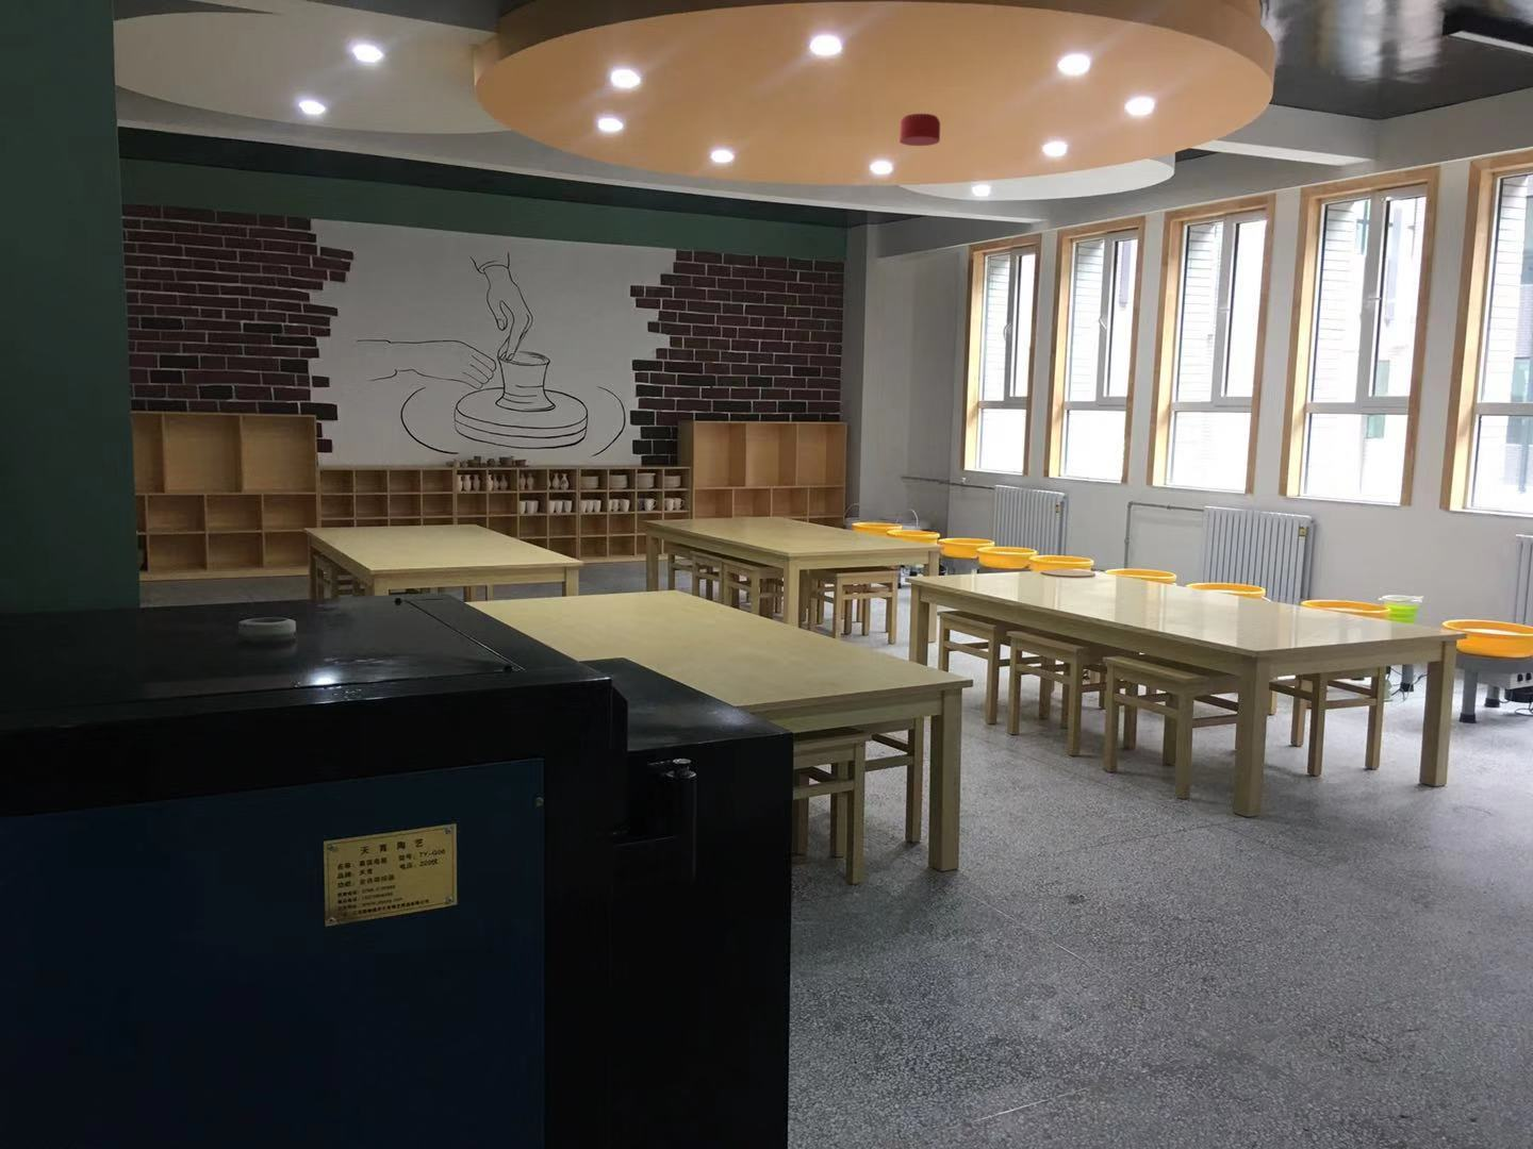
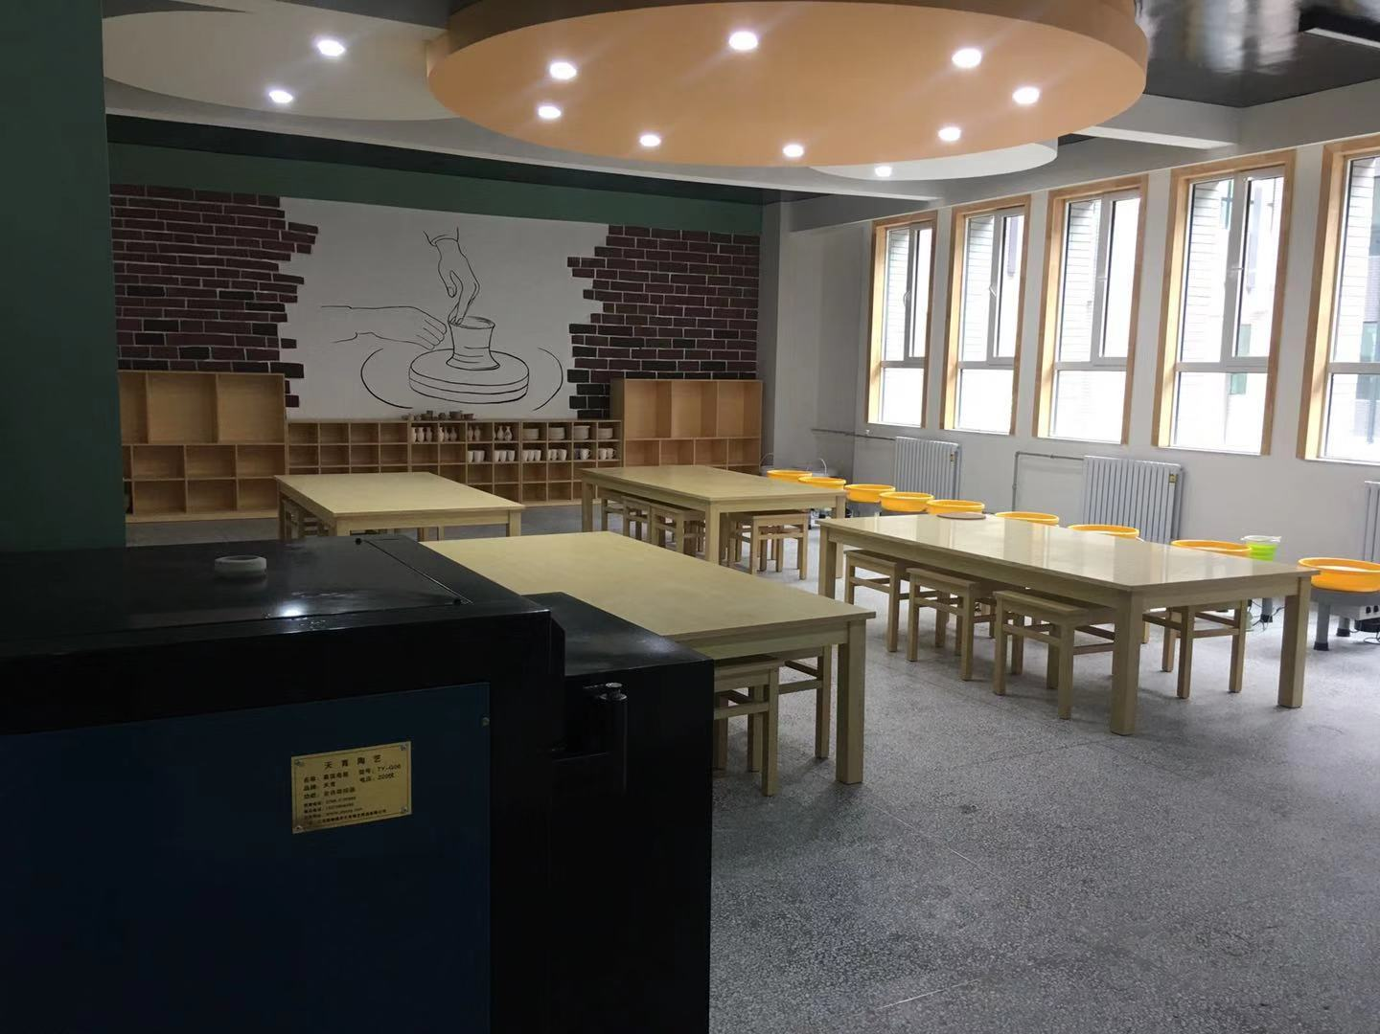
- smoke detector (920, 129)
